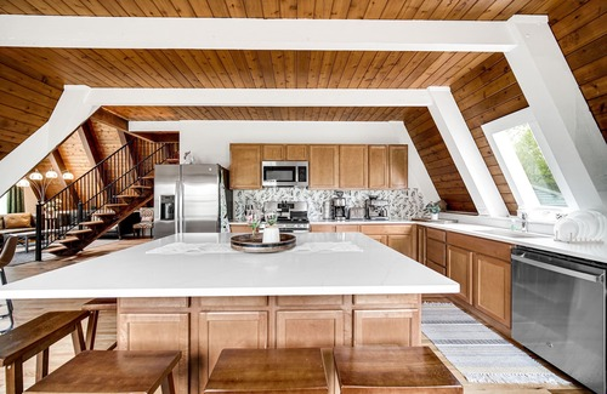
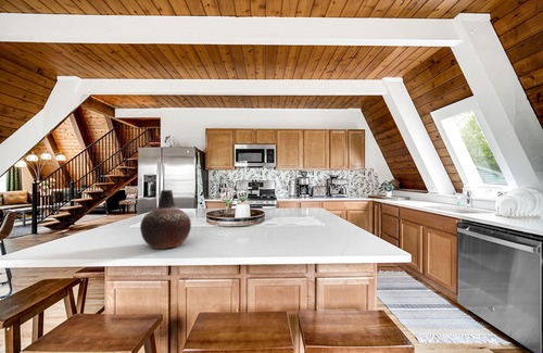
+ vase (166, 217)
